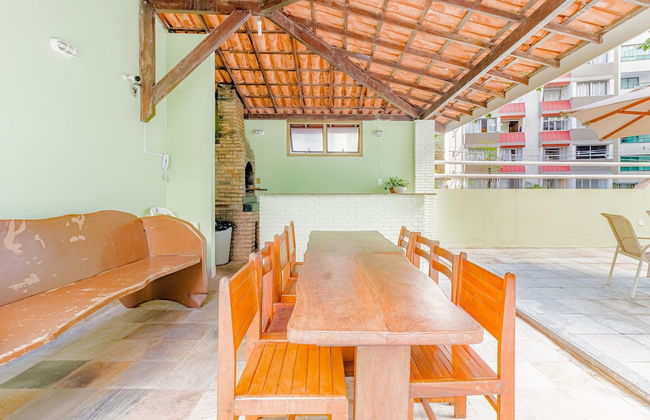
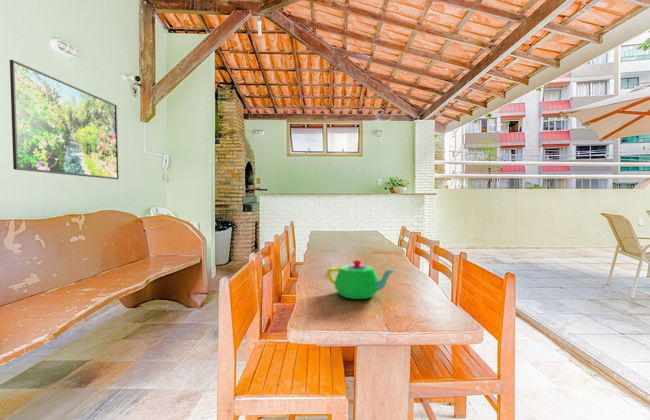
+ teapot (359, 277)
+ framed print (74, 131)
